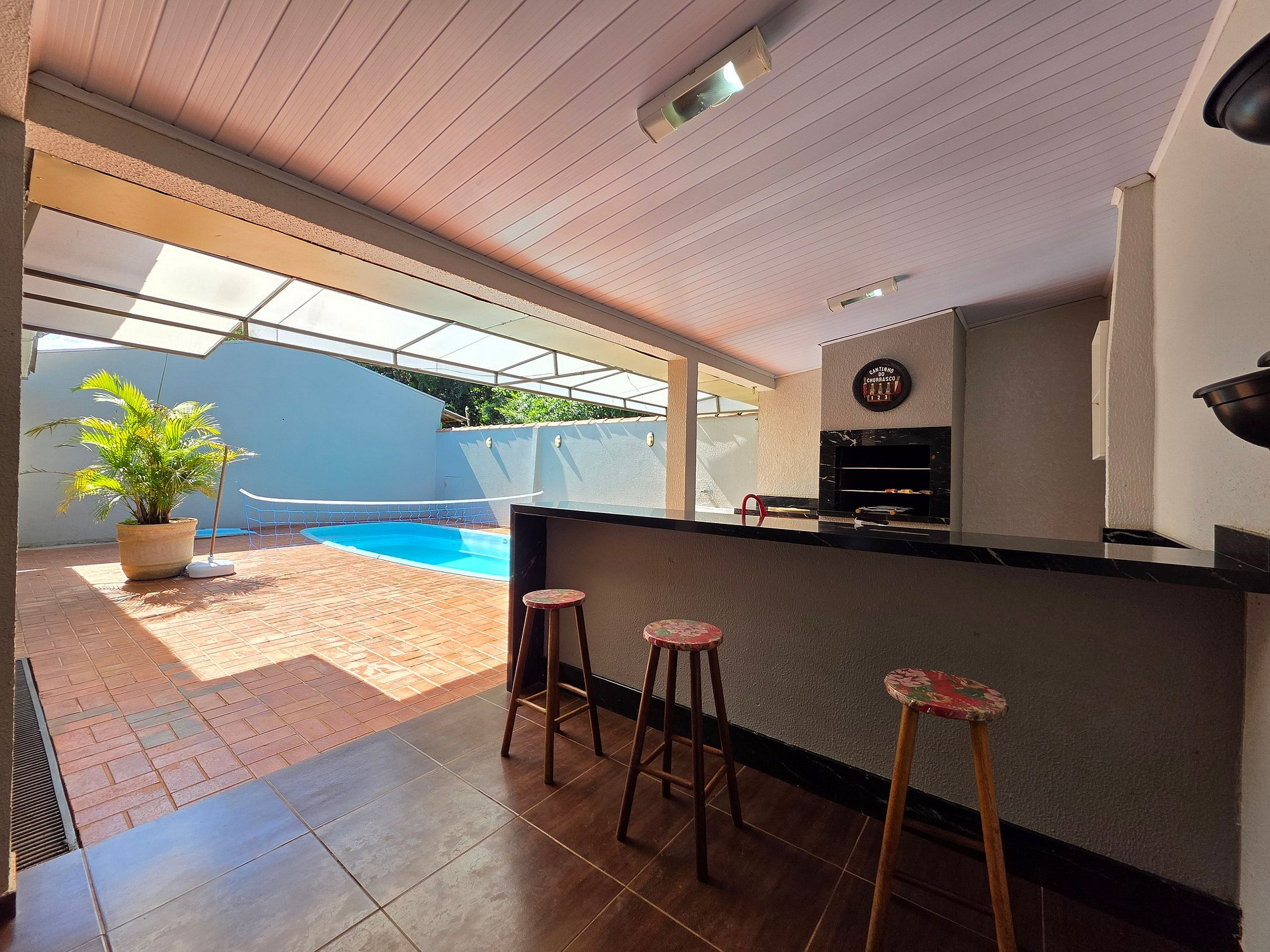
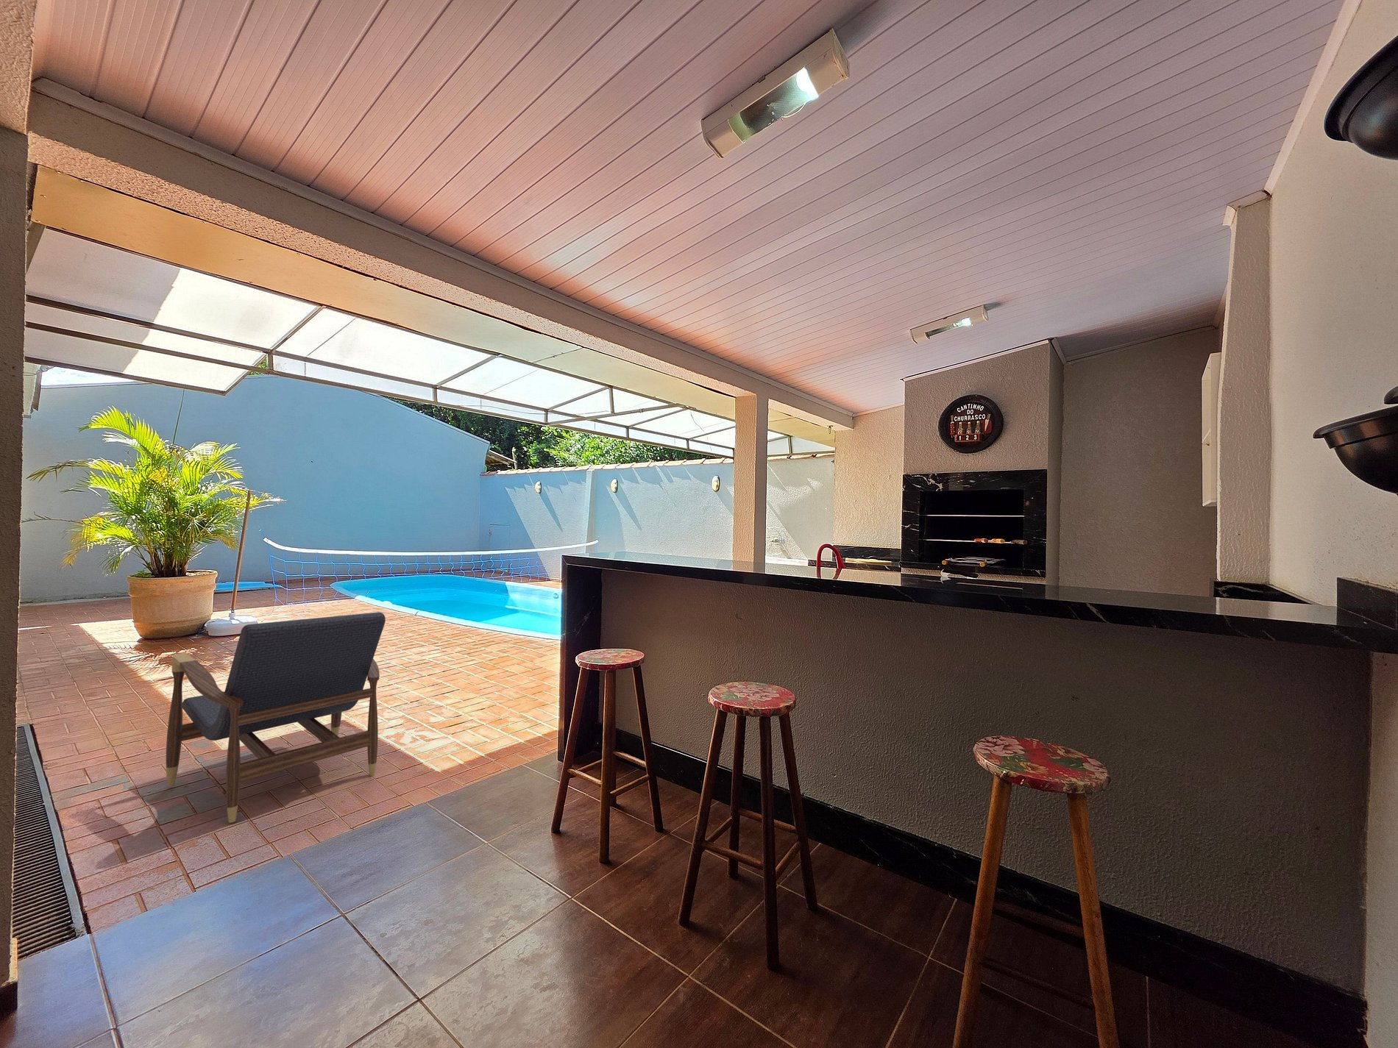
+ lounge chair (284, 692)
